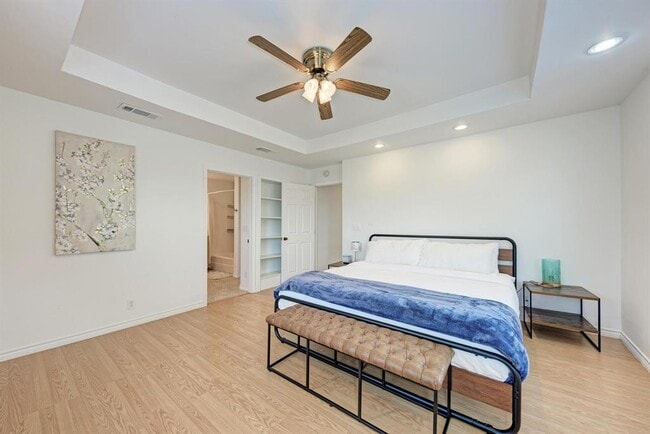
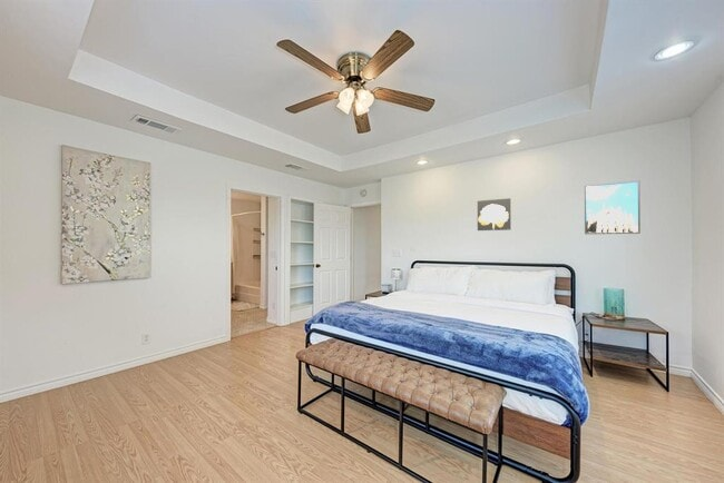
+ wall art (493, 215)
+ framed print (610, 208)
